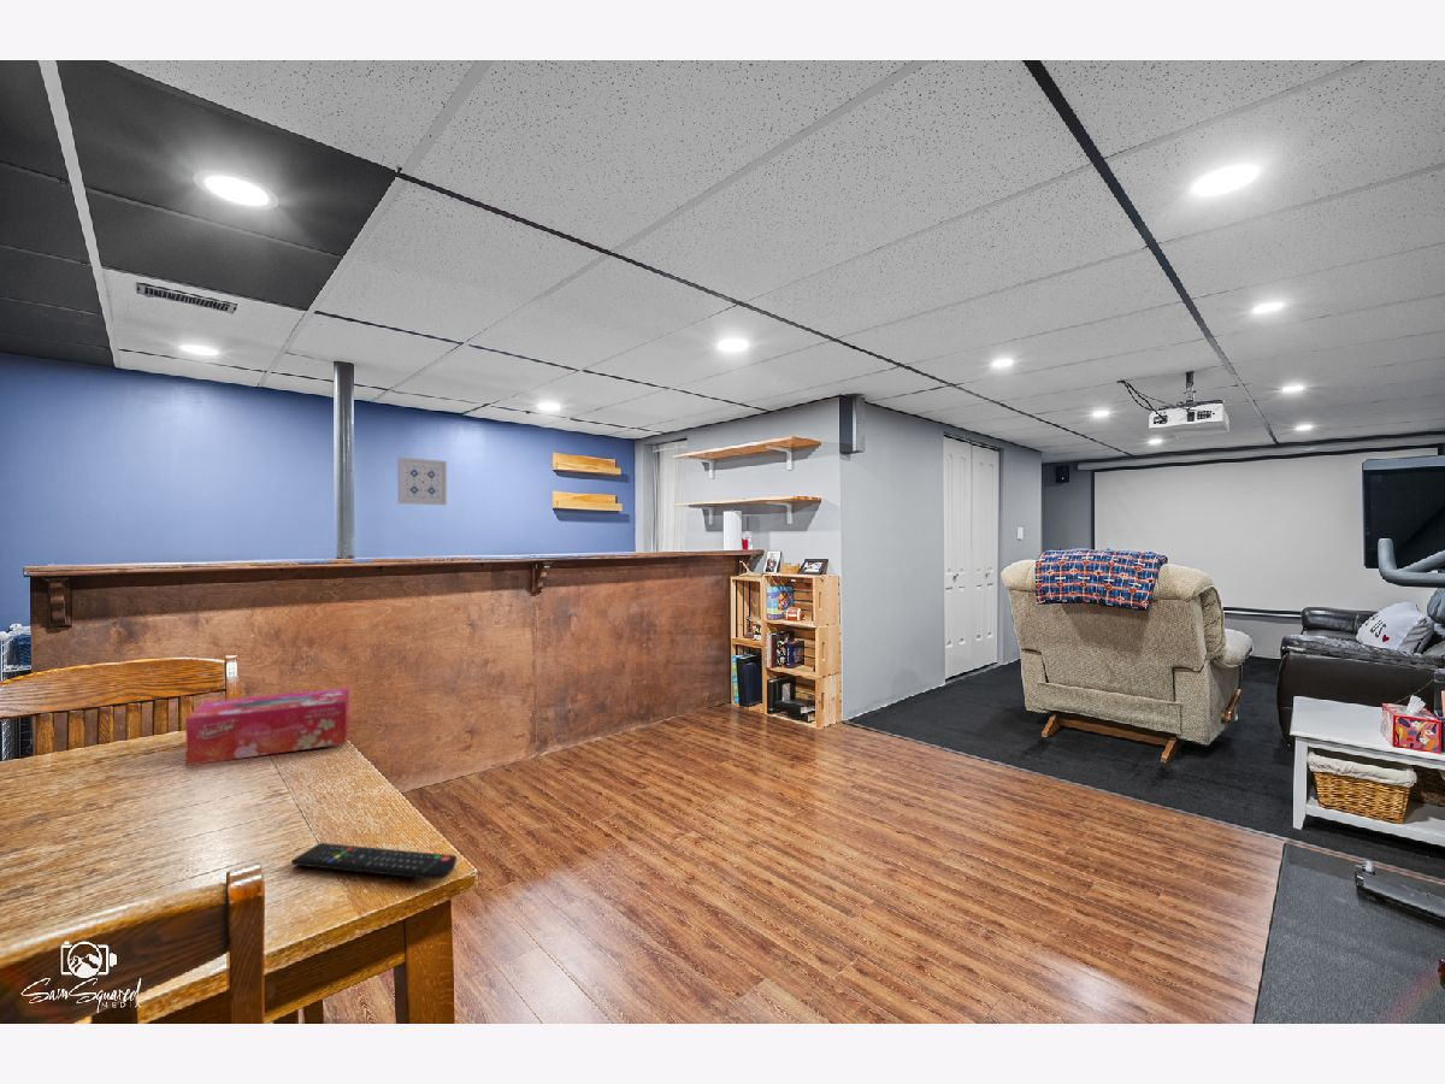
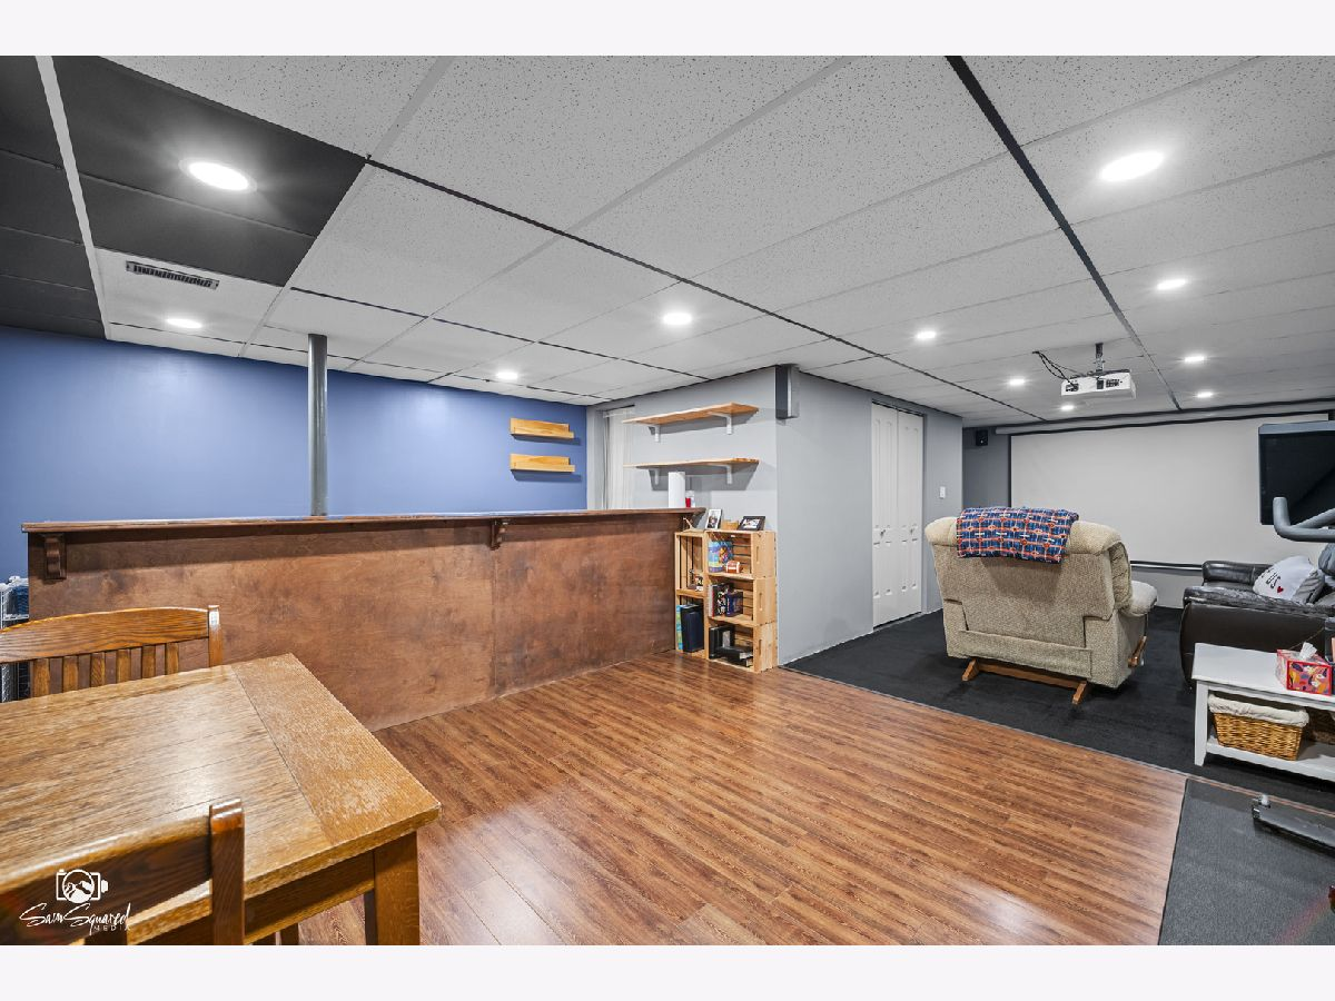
- wall art (423, 482)
- remote control (376, 862)
- tissue box (275, 723)
